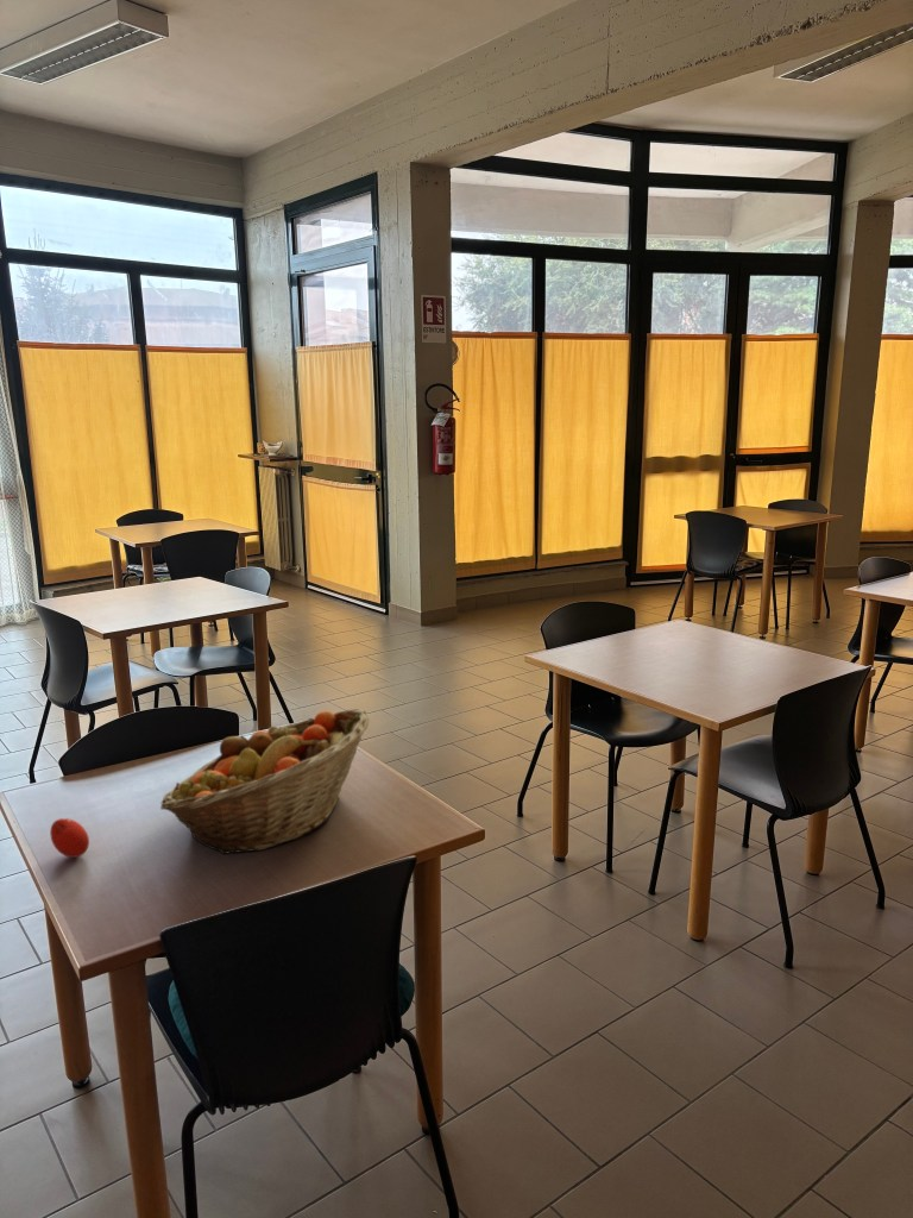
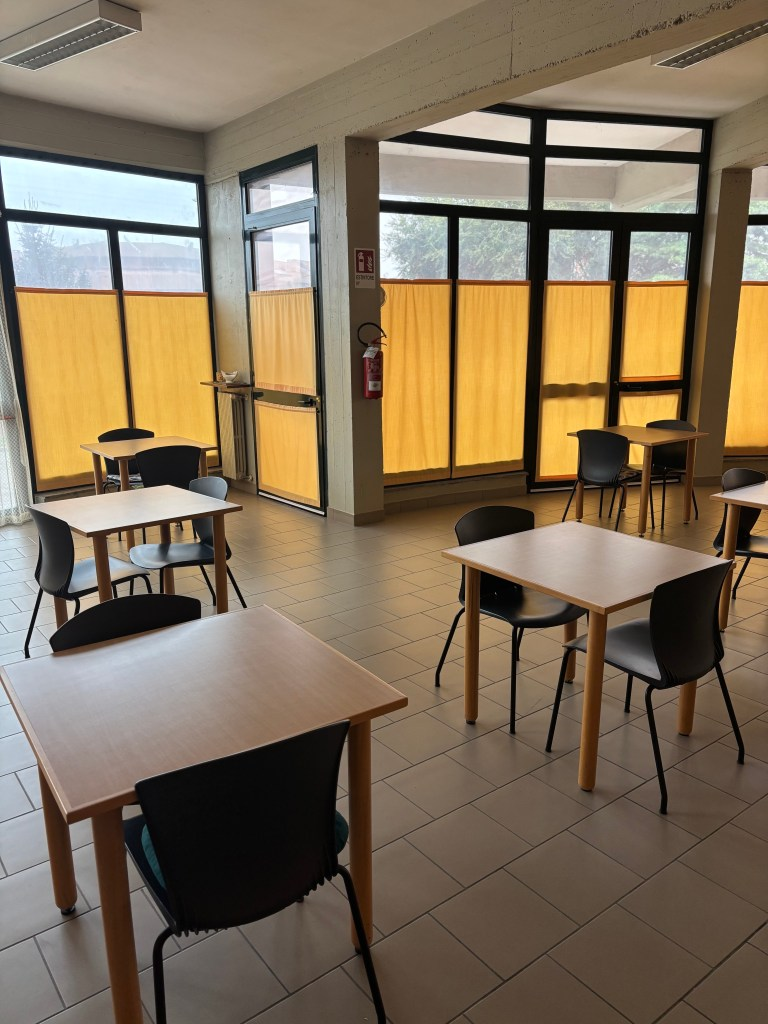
- fruit basket (272, 772)
- fruit (69, 837)
